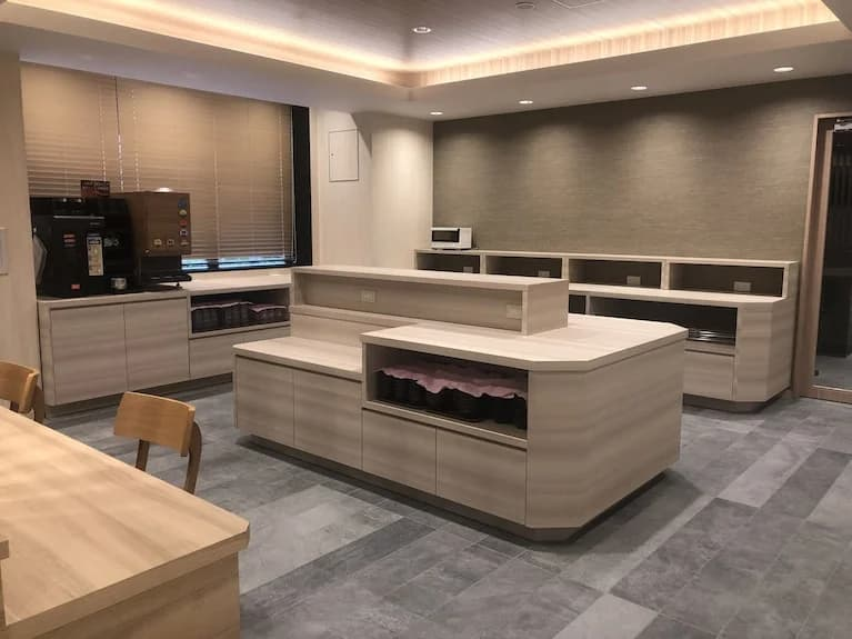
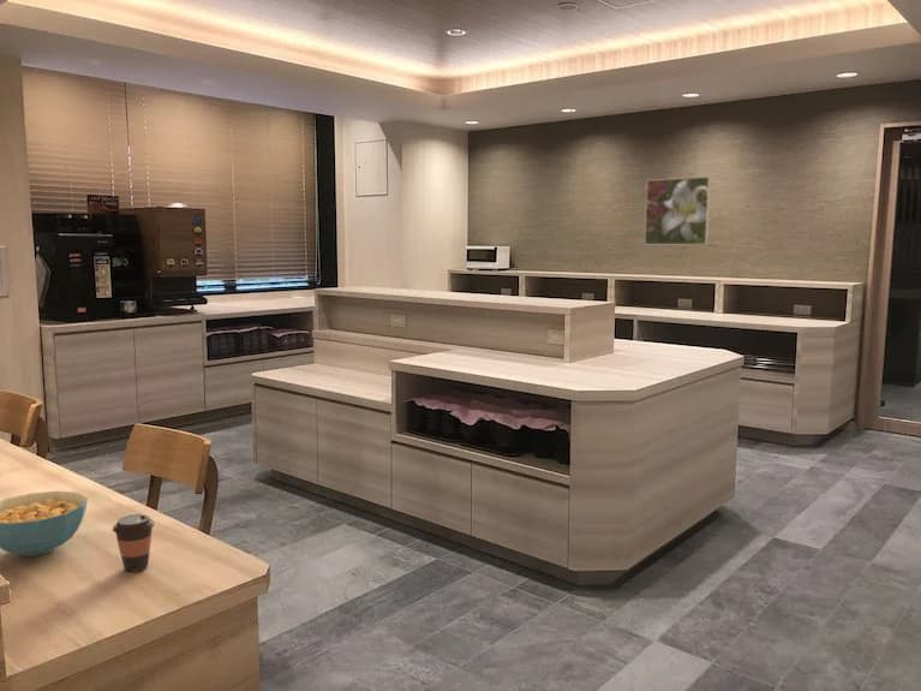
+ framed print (676, 212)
+ cereal bowl (36, 528)
+ coffee cup (134, 543)
